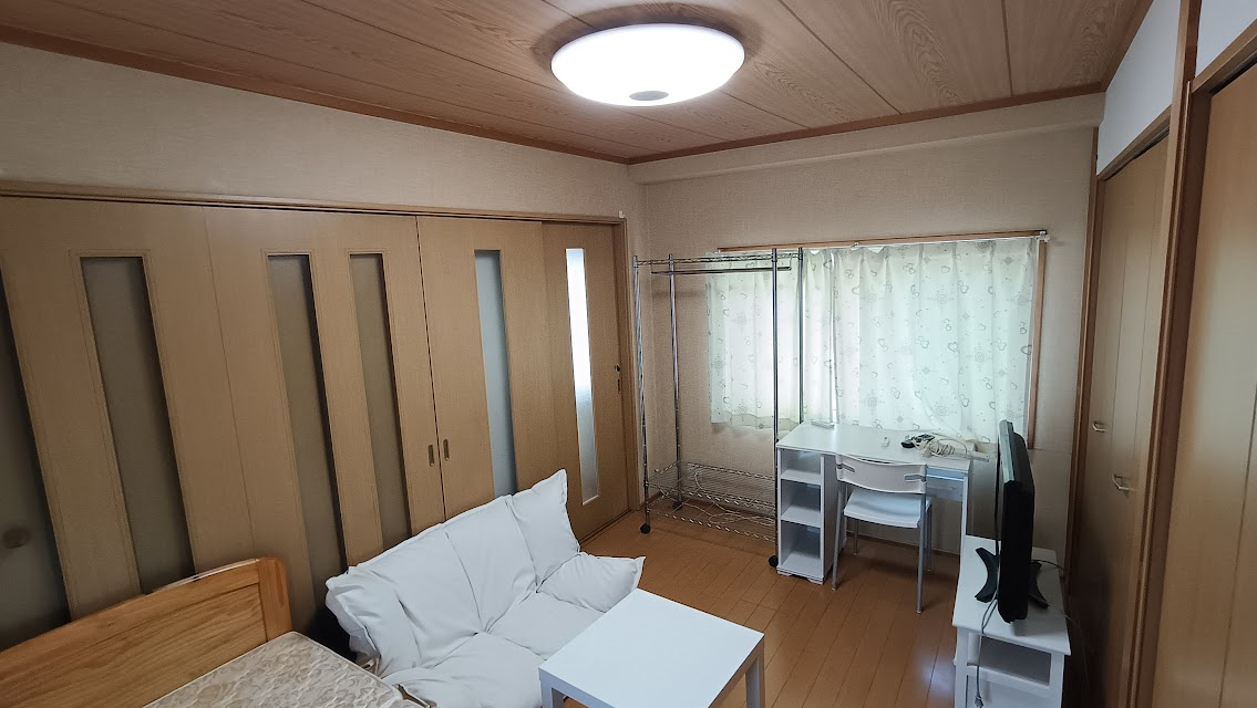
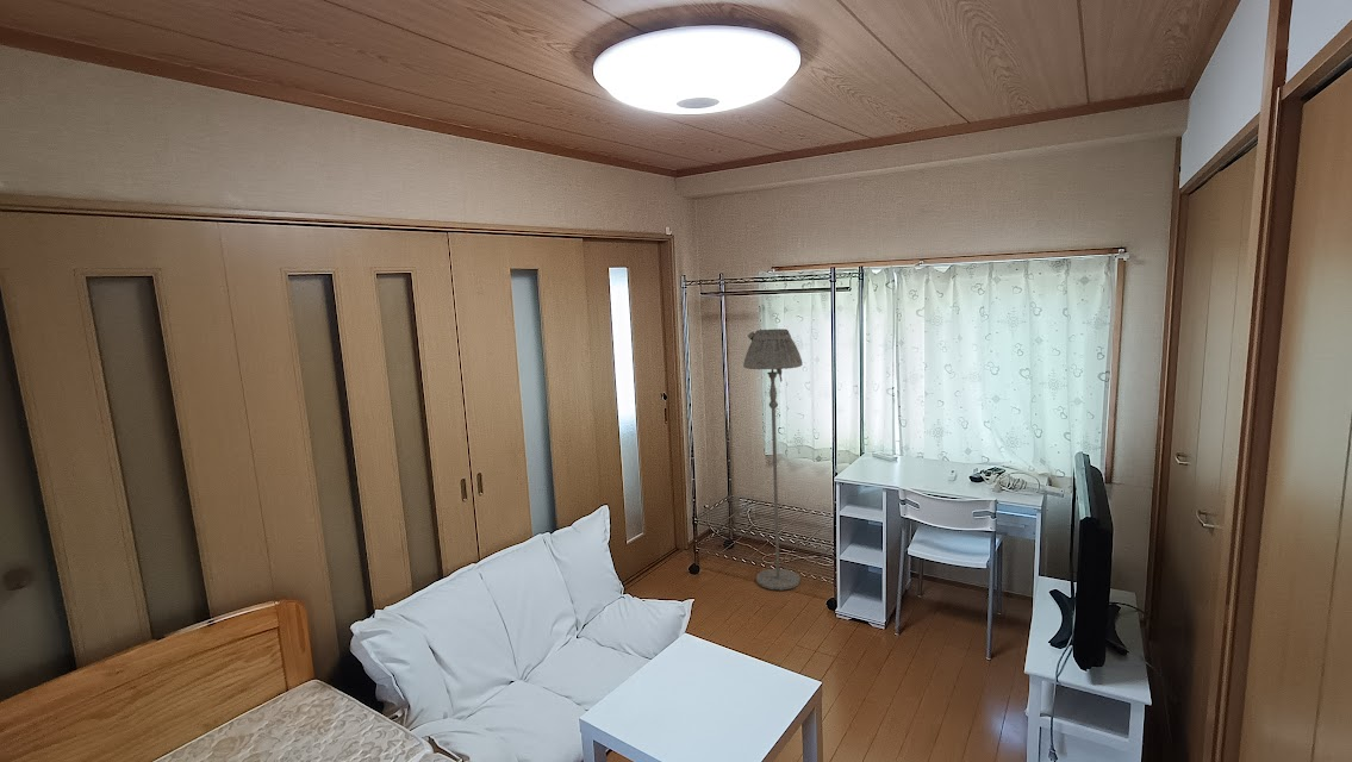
+ floor lamp (774, 457)
